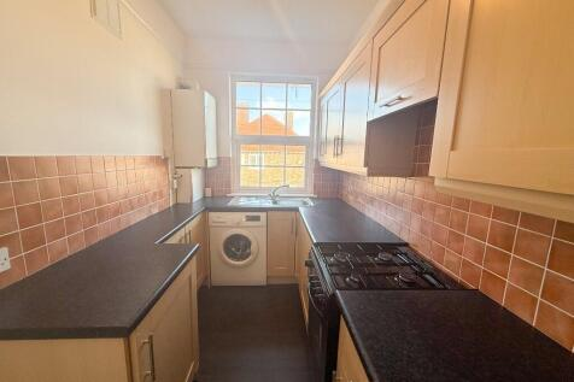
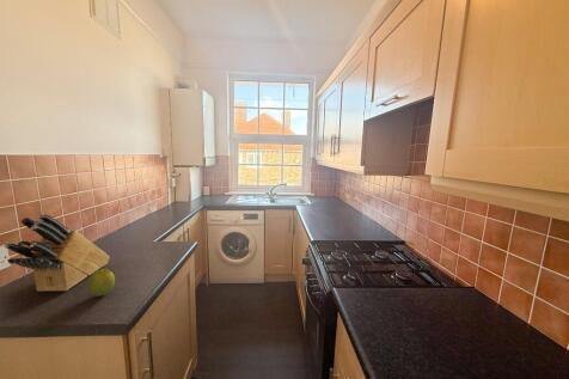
+ fruit (100, 282)
+ knife block (65, 245)
